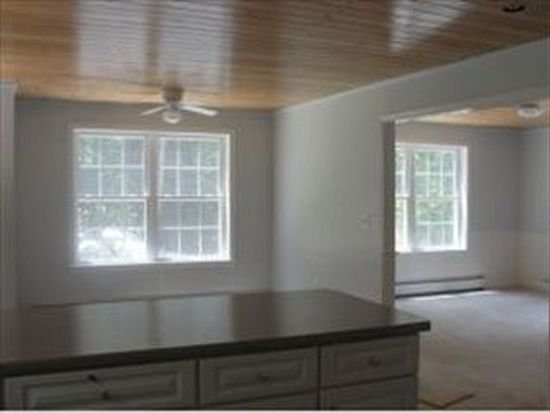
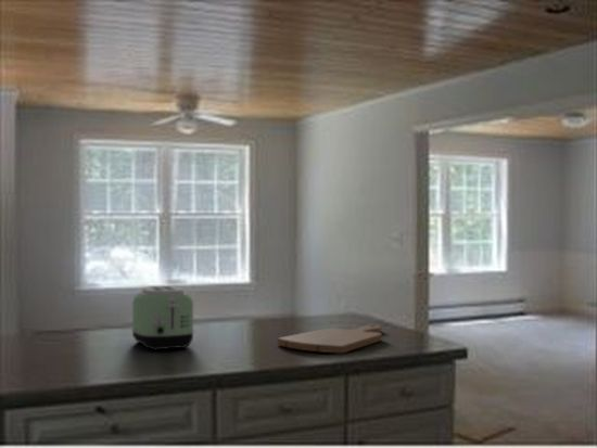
+ toaster (163, 317)
+ cutting board (336, 337)
